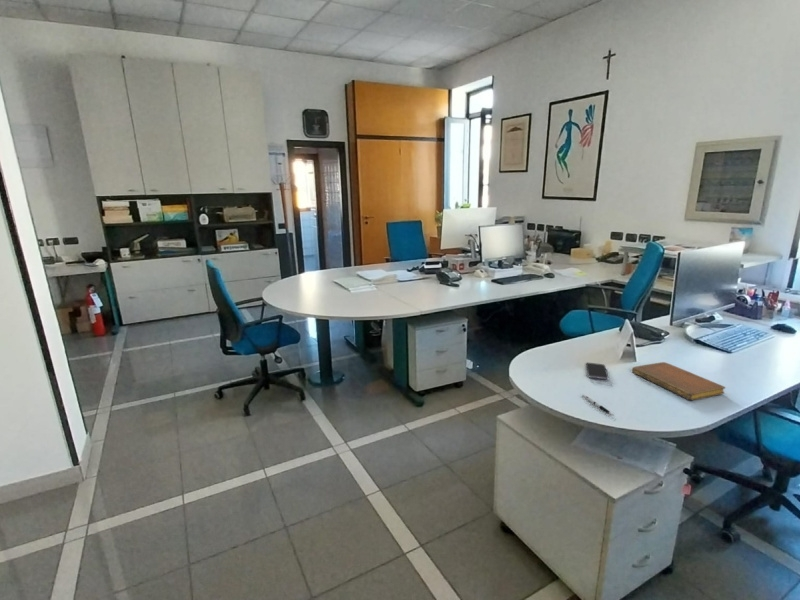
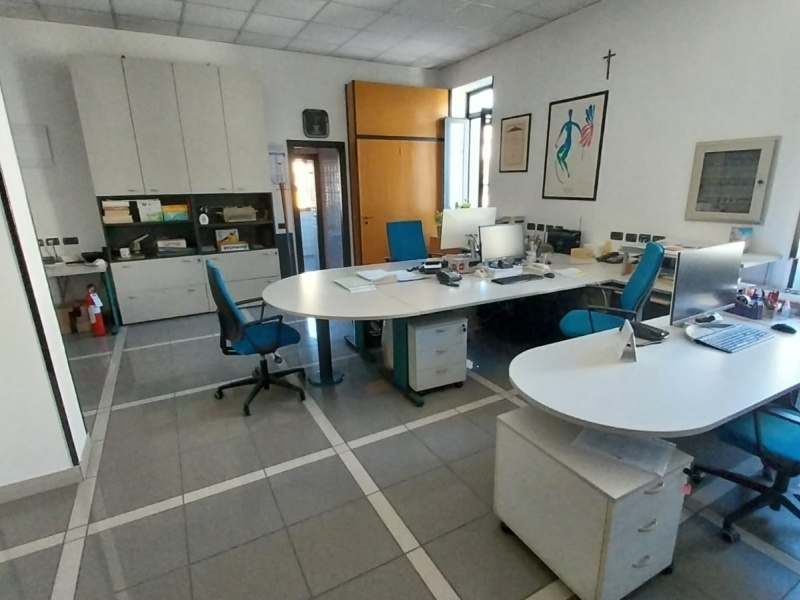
- notebook (676, 379)
- smartphone (596, 370)
- pen (597, 404)
